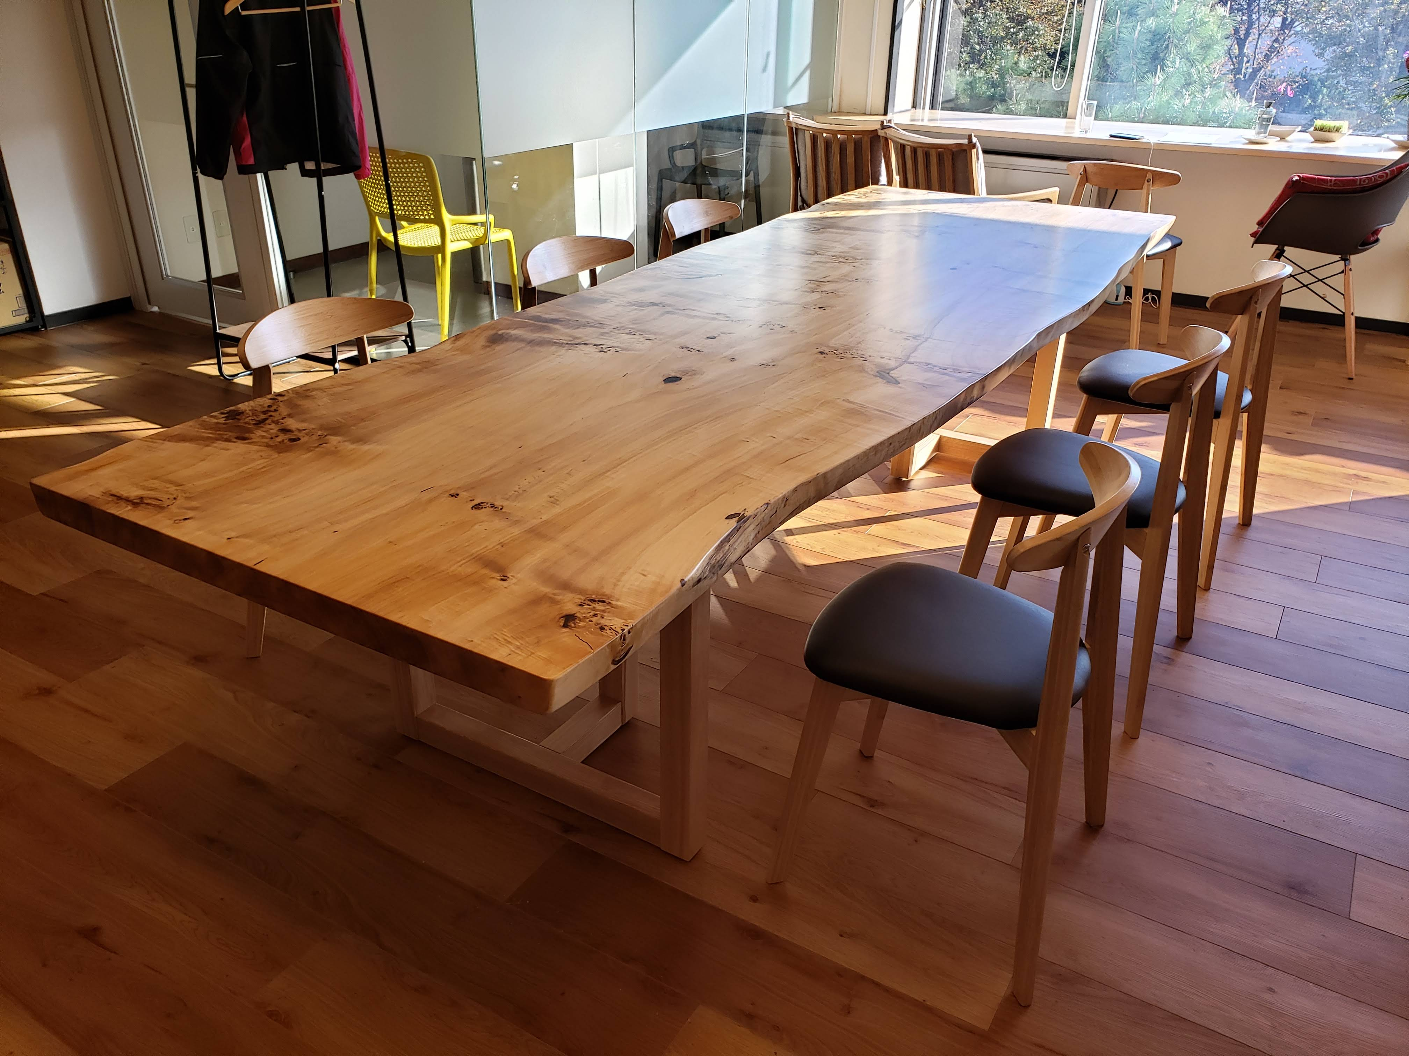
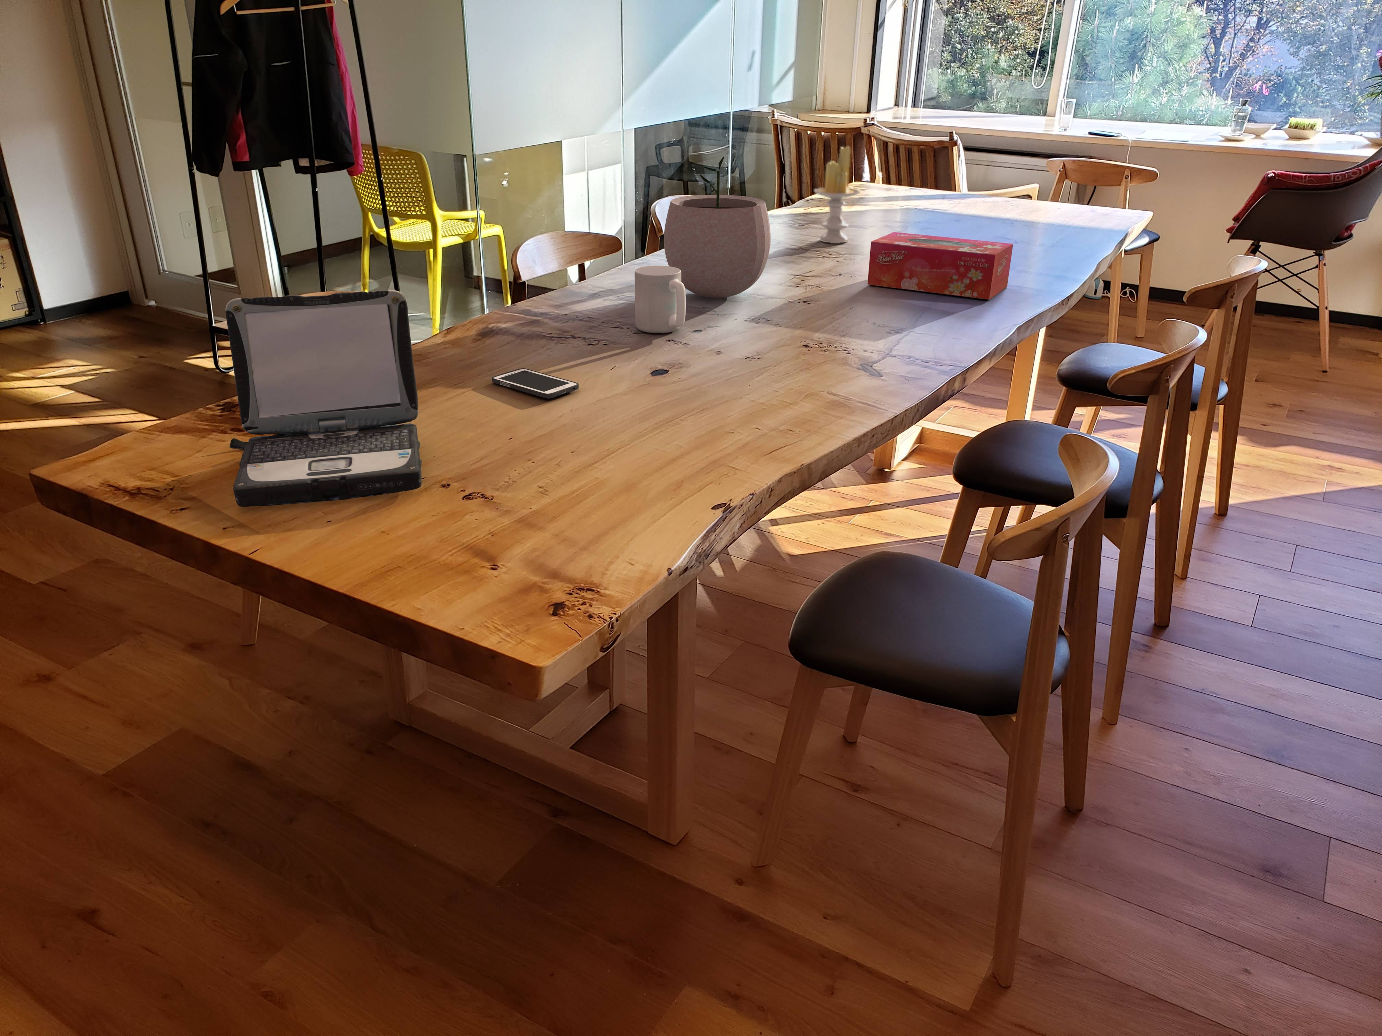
+ plant pot (717, 227)
+ candle (837, 194)
+ cell phone (534, 383)
+ tissue box (939, 264)
+ mug (664, 300)
+ laptop (321, 391)
